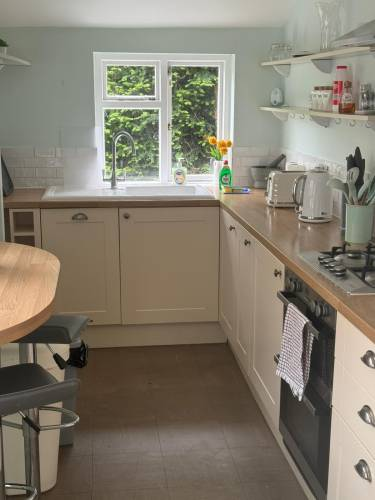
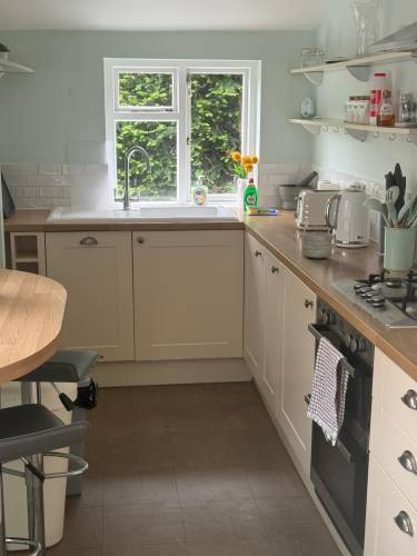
+ mug (319, 245)
